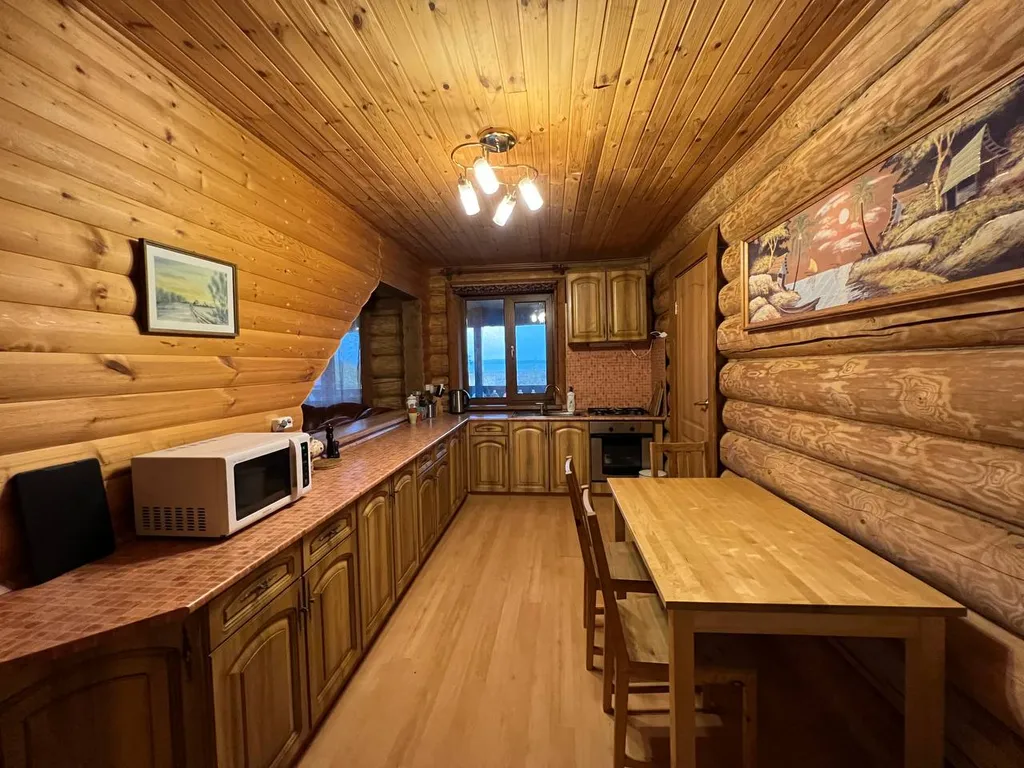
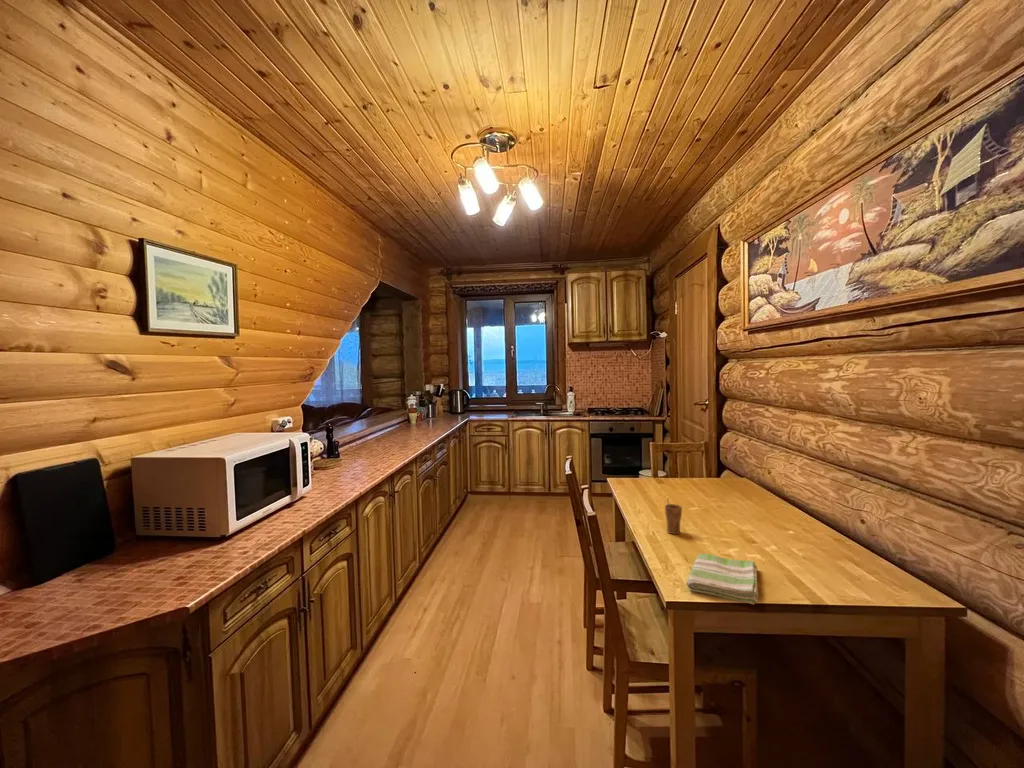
+ cup (673, 516)
+ dish towel (723, 573)
